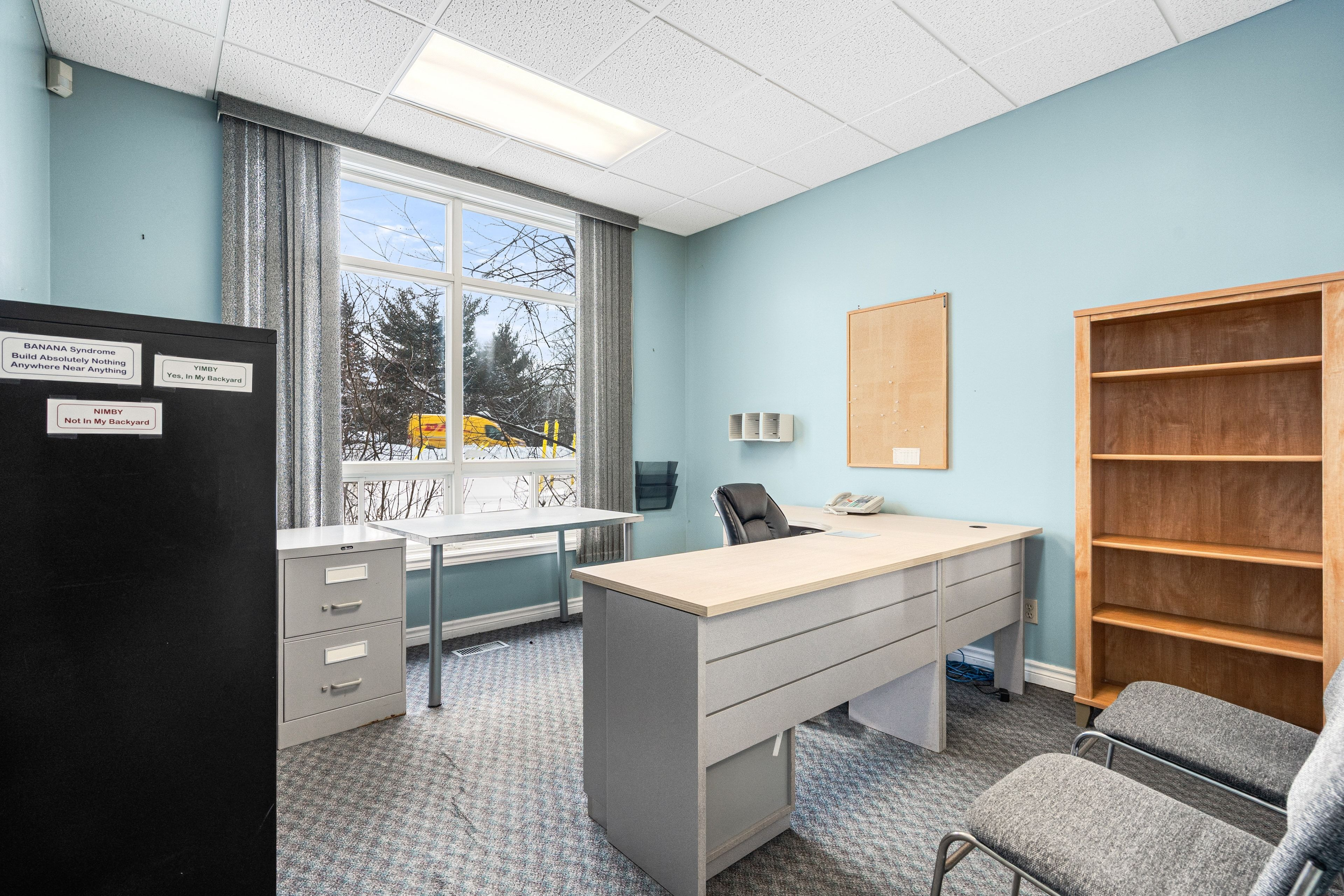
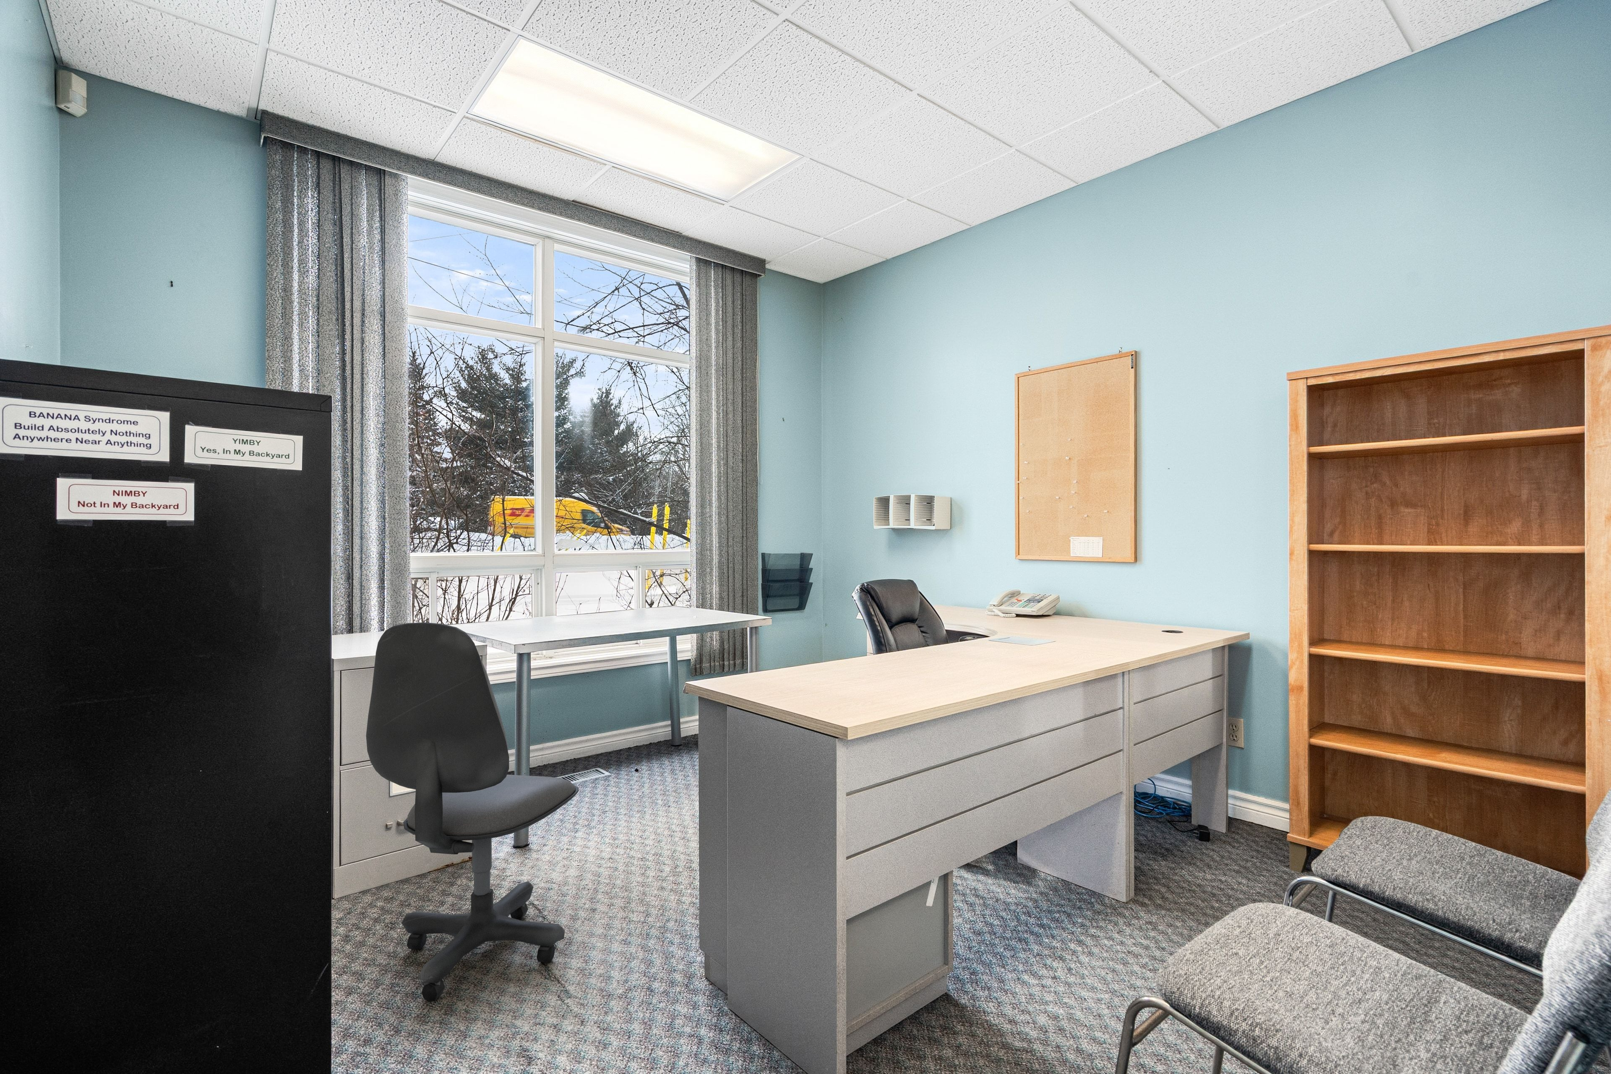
+ office chair (483, 783)
